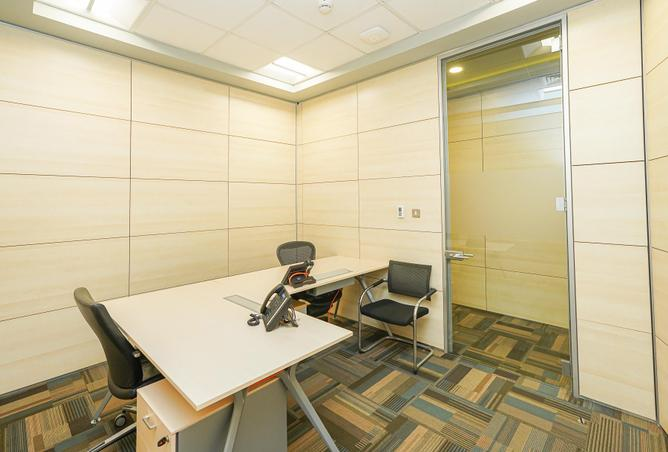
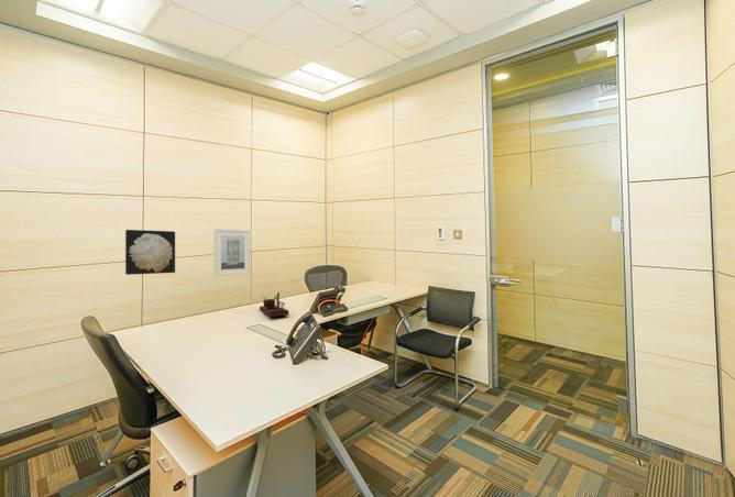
+ wall art (151, 252)
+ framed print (232, 252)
+ desk organizer (273, 301)
